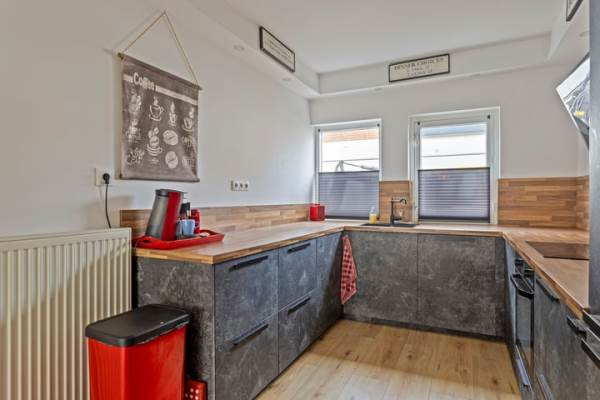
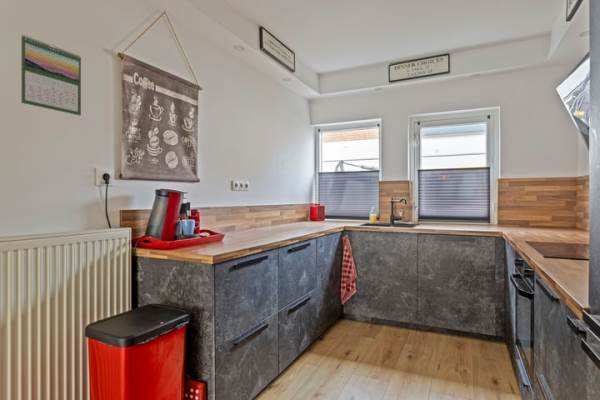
+ calendar (53, 77)
